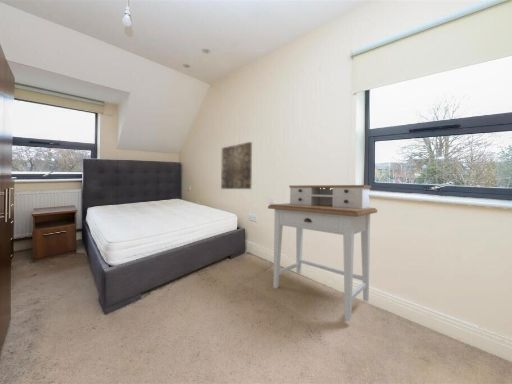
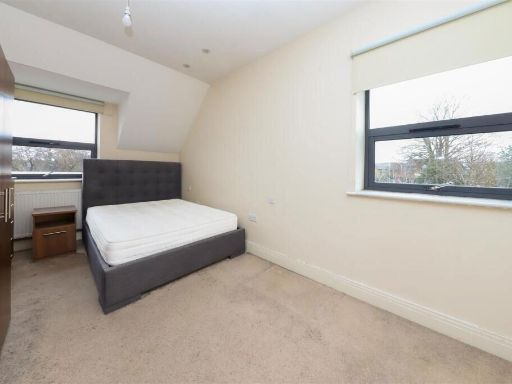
- wall art (235, 167)
- desk (321, 231)
